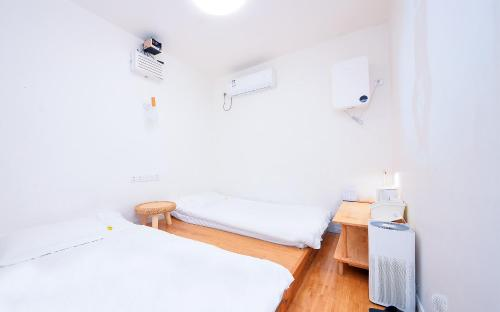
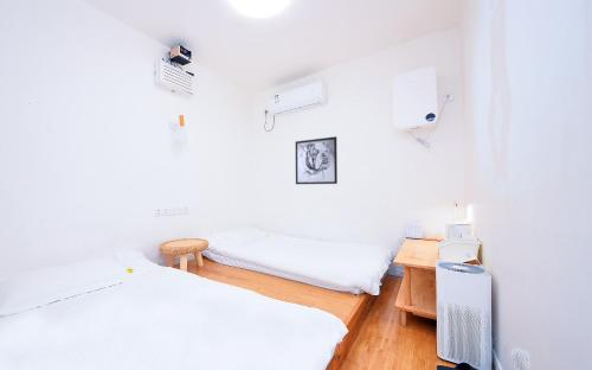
+ wall art (315, 161)
